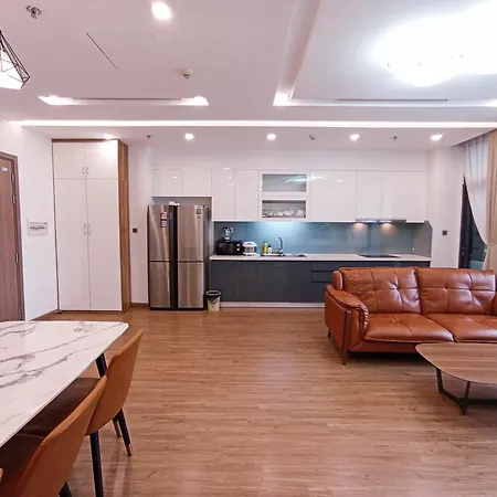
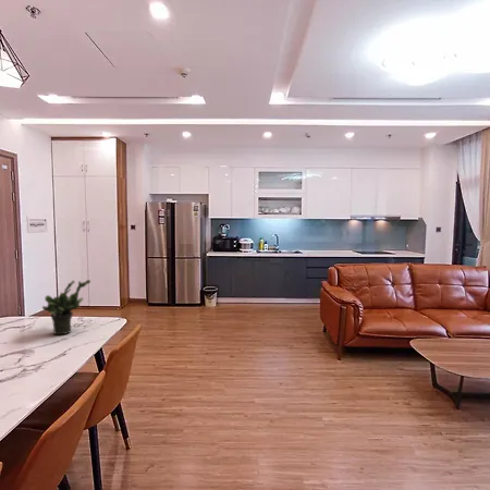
+ potted plant (69, 305)
